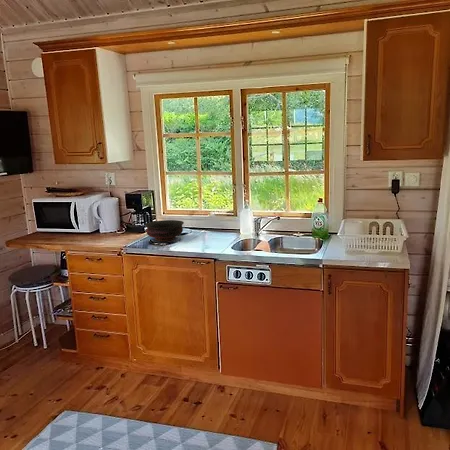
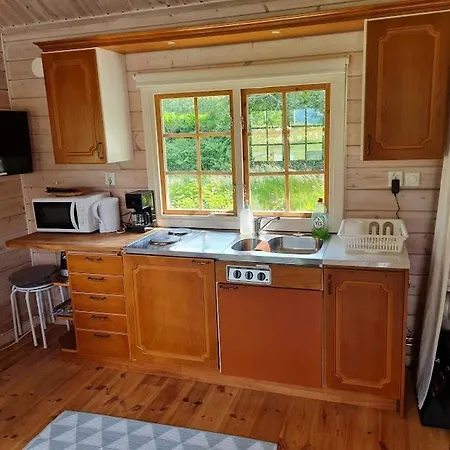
- bowl (165, 231)
